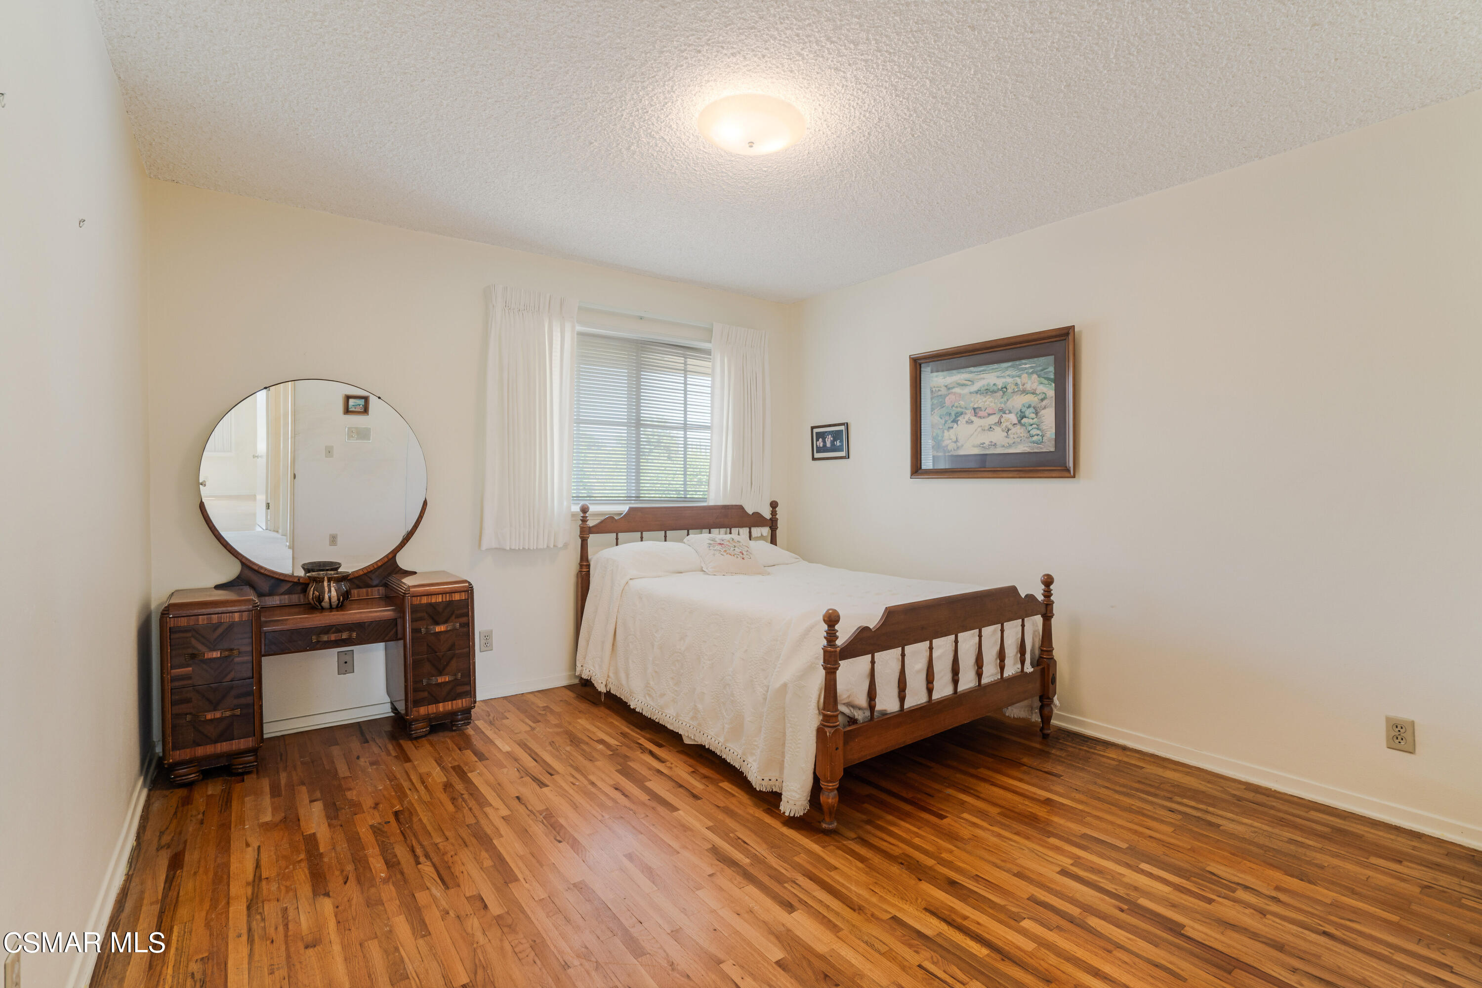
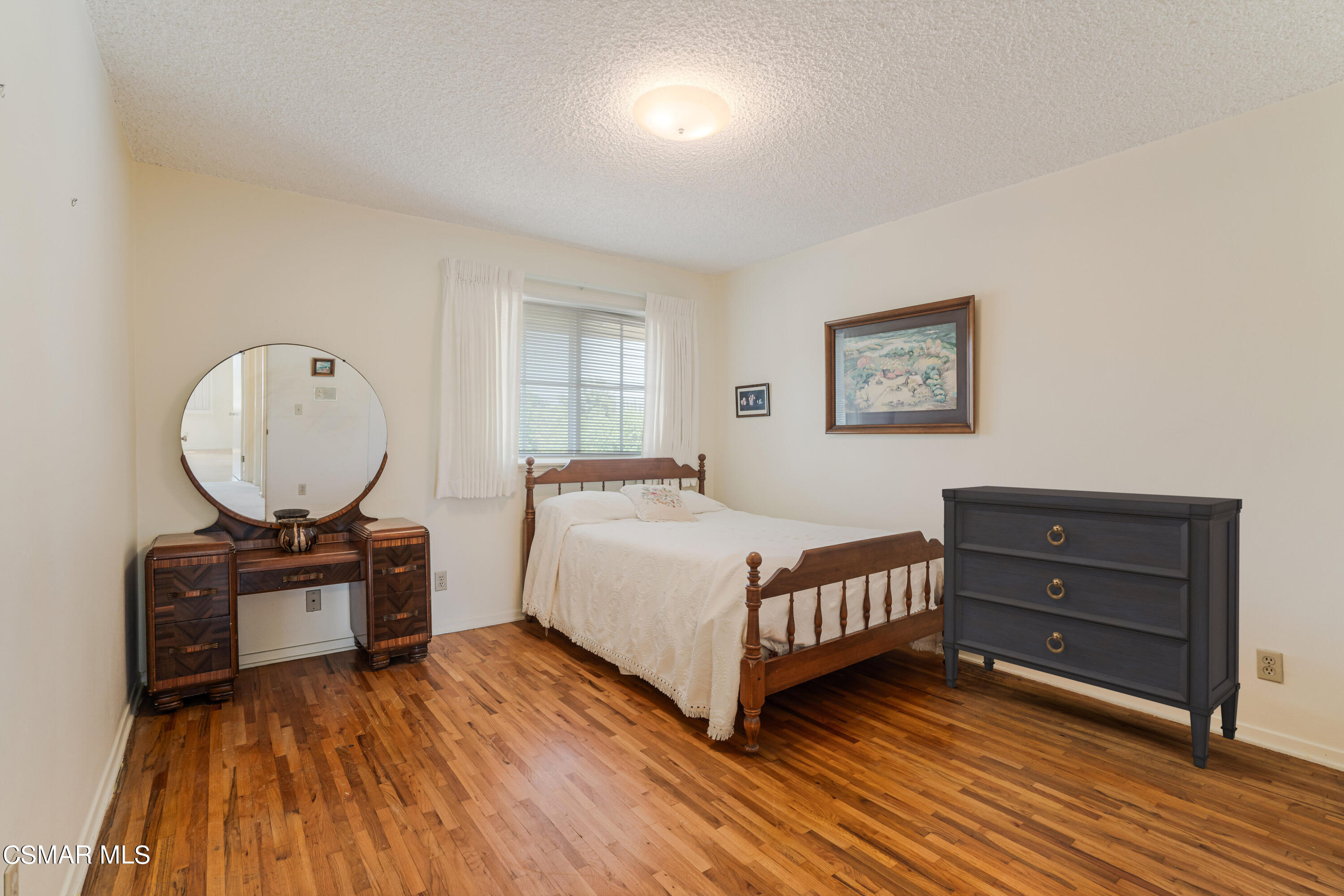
+ dresser (1077, 602)
